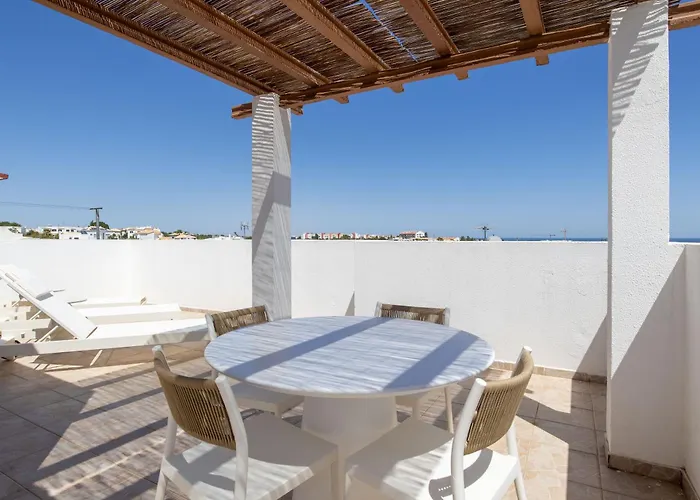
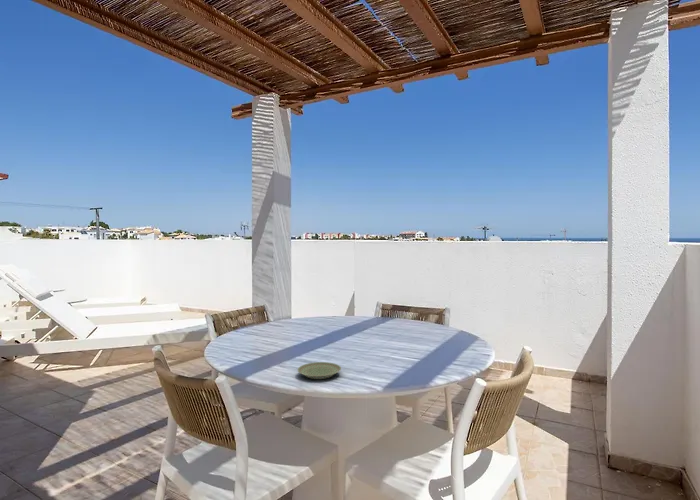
+ plate (319, 371)
